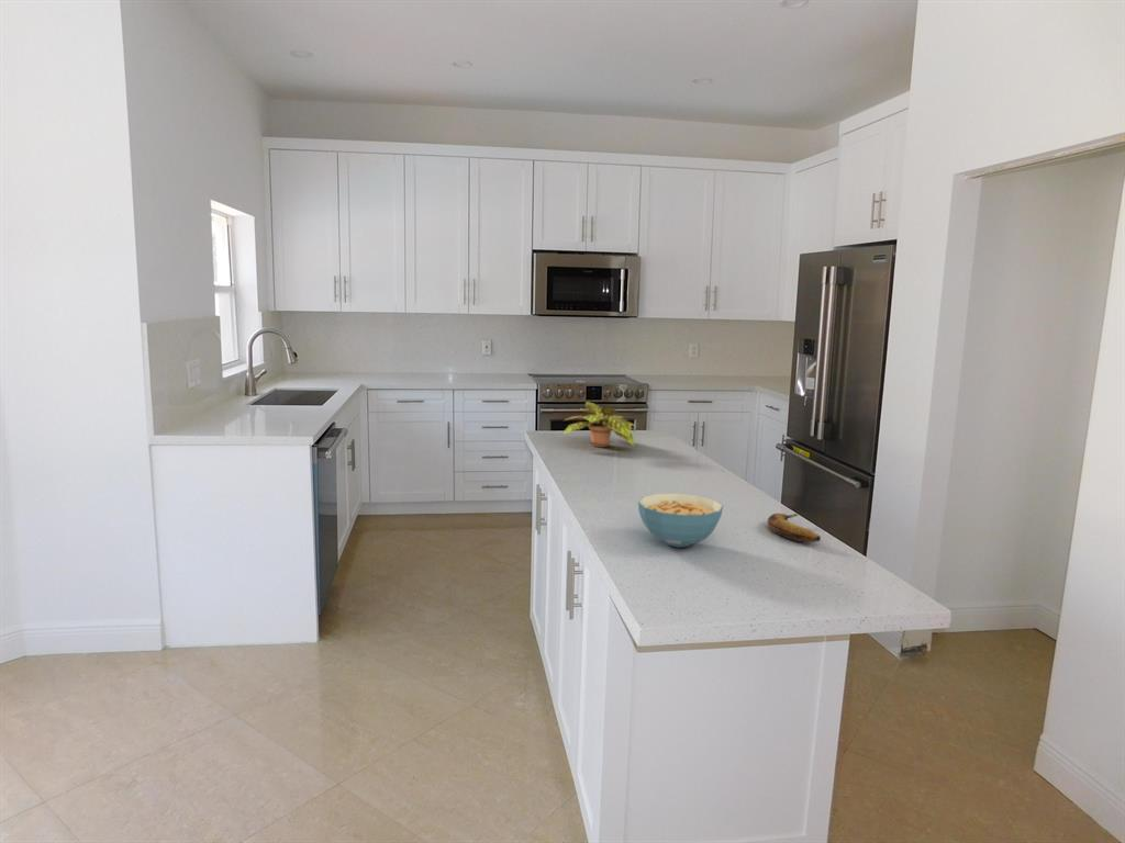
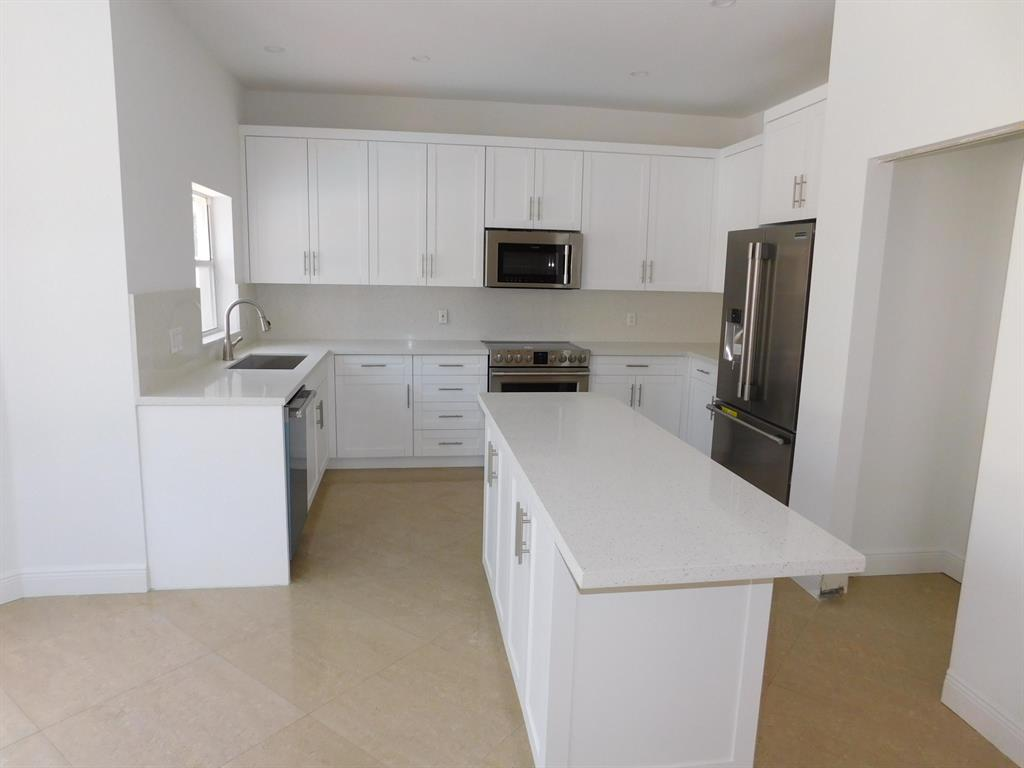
- banana (793, 526)
- cereal bowl (679, 522)
- plant (605, 425)
